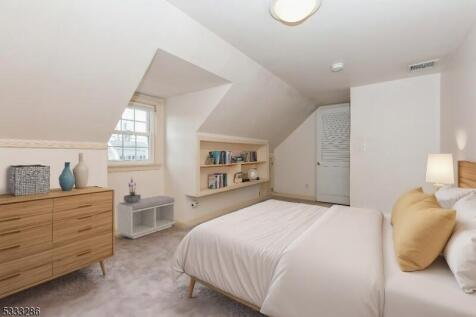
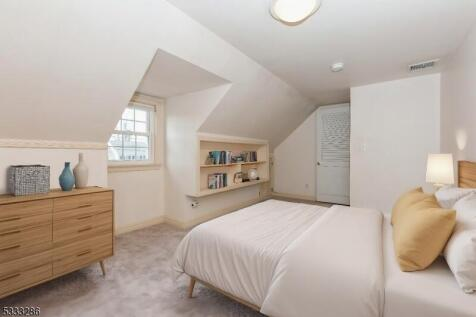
- bench (148, 214)
- potted plant (132, 189)
